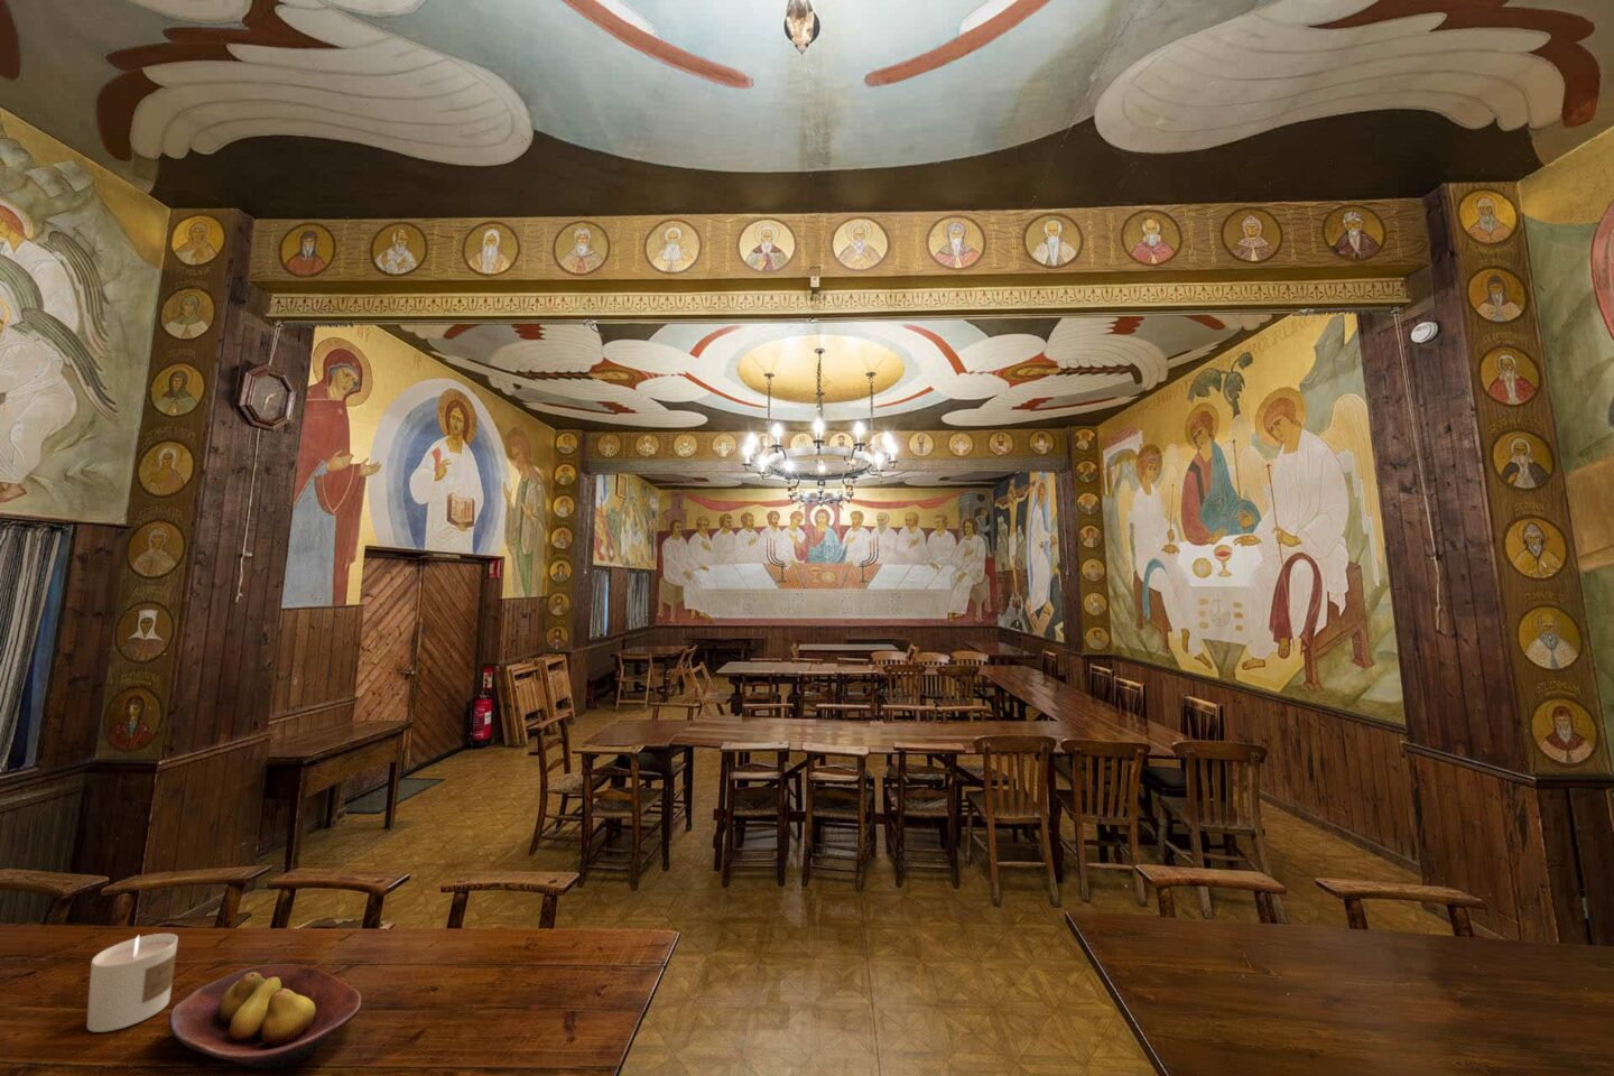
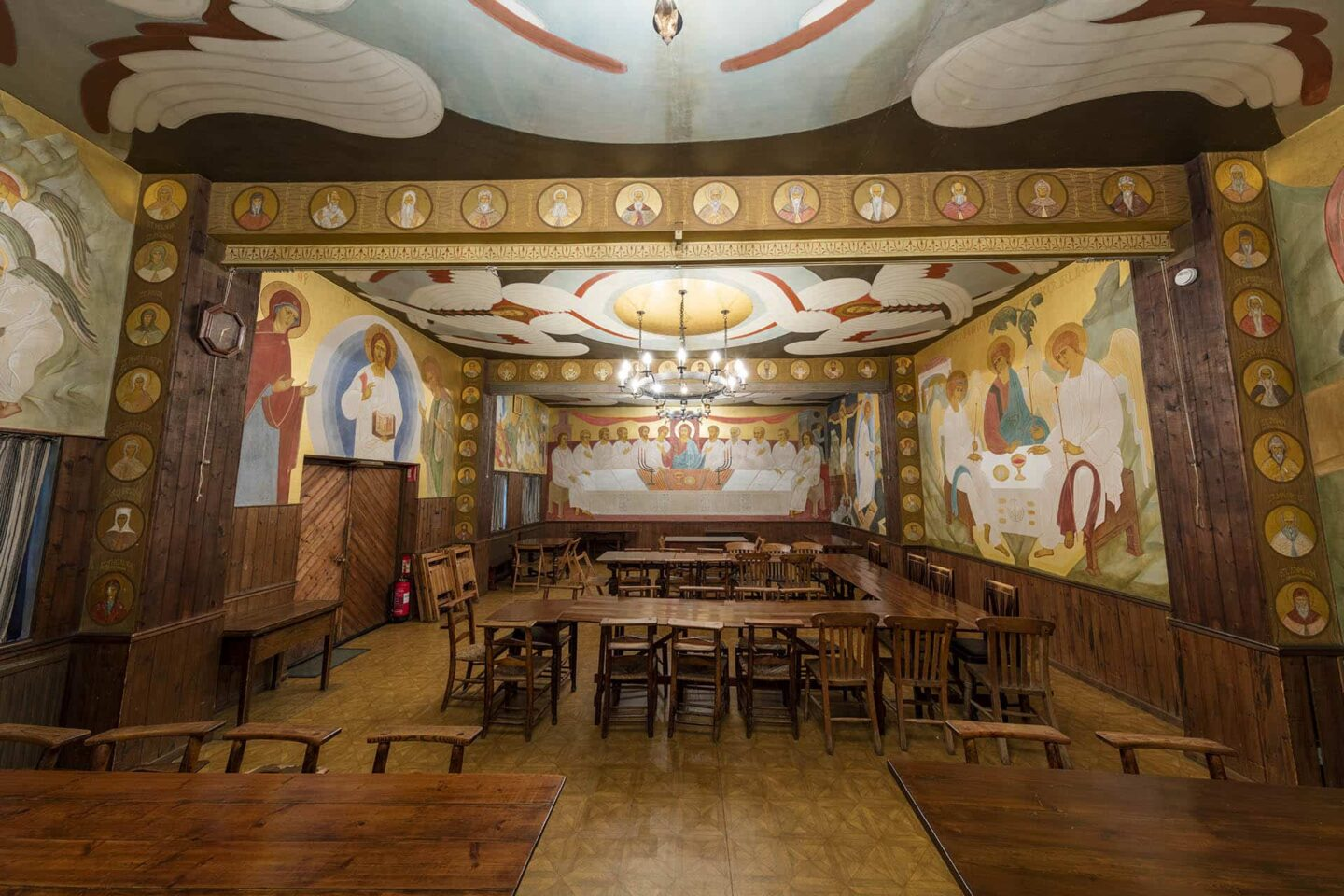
- fruit bowl (267, 1008)
- candle (133, 974)
